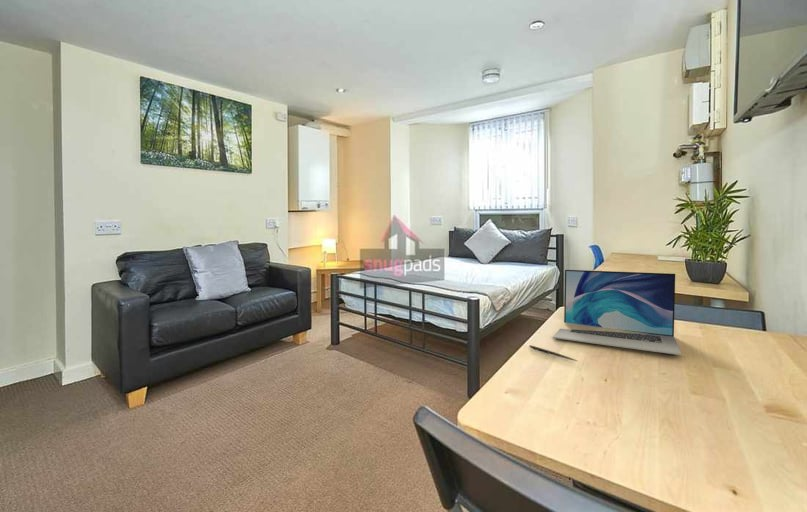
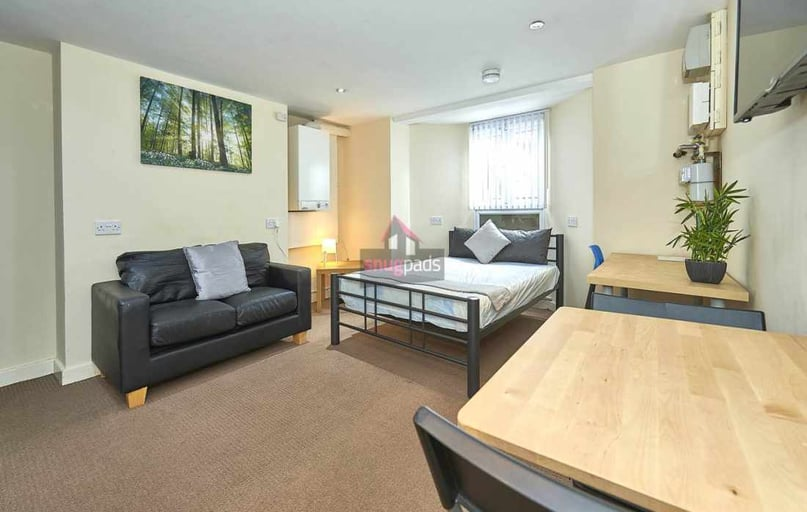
- pen (552, 353)
- laptop (614, 305)
